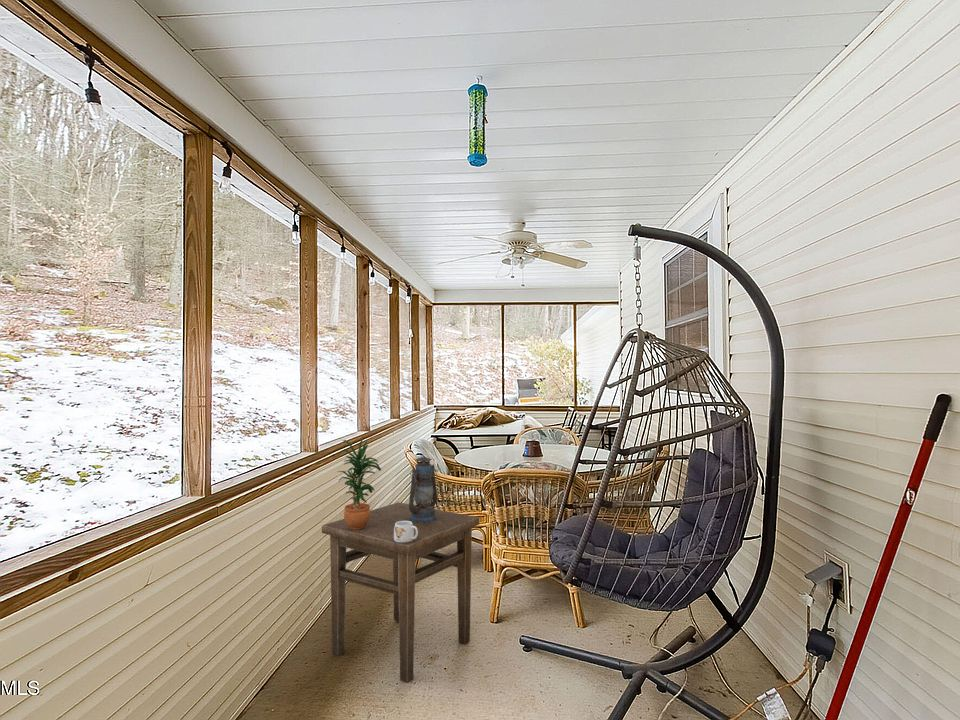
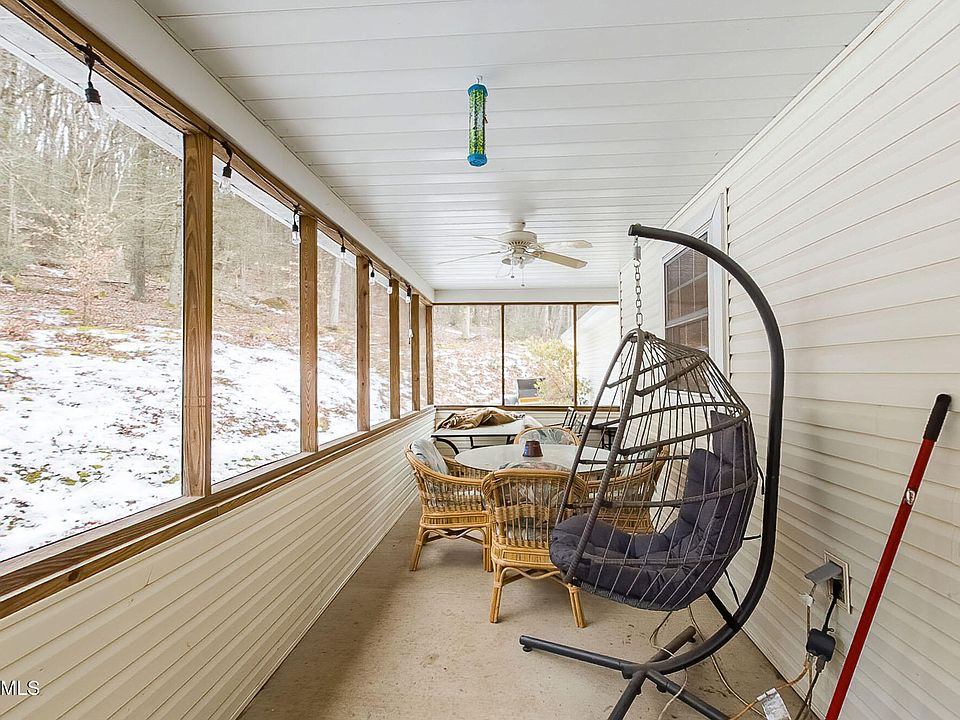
- potted plant (361, 483)
- lantern (424, 487)
- mug (406, 531)
- side table (402, 584)
